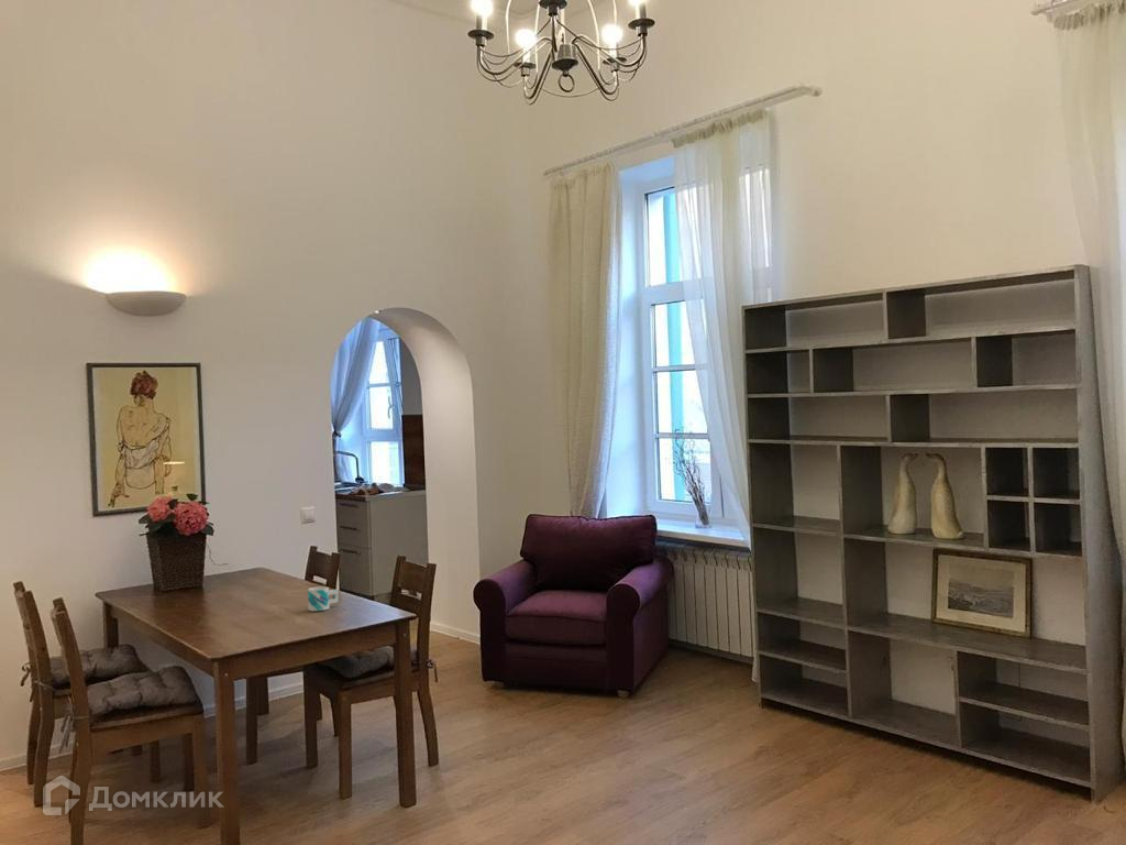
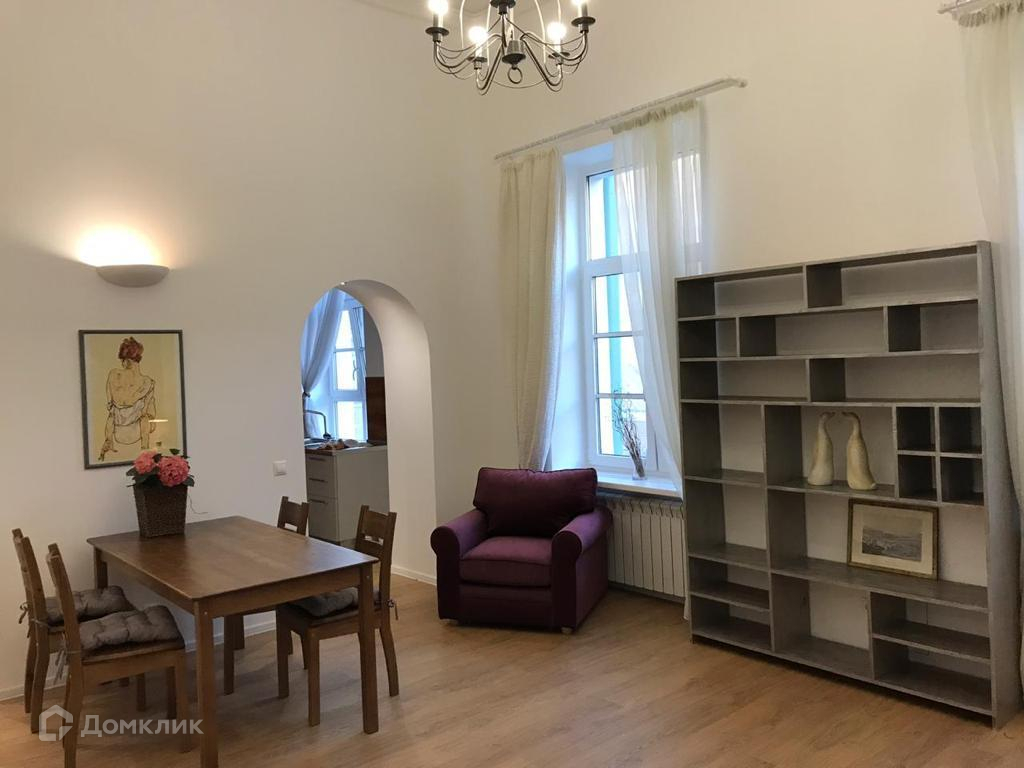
- mug (323, 597)
